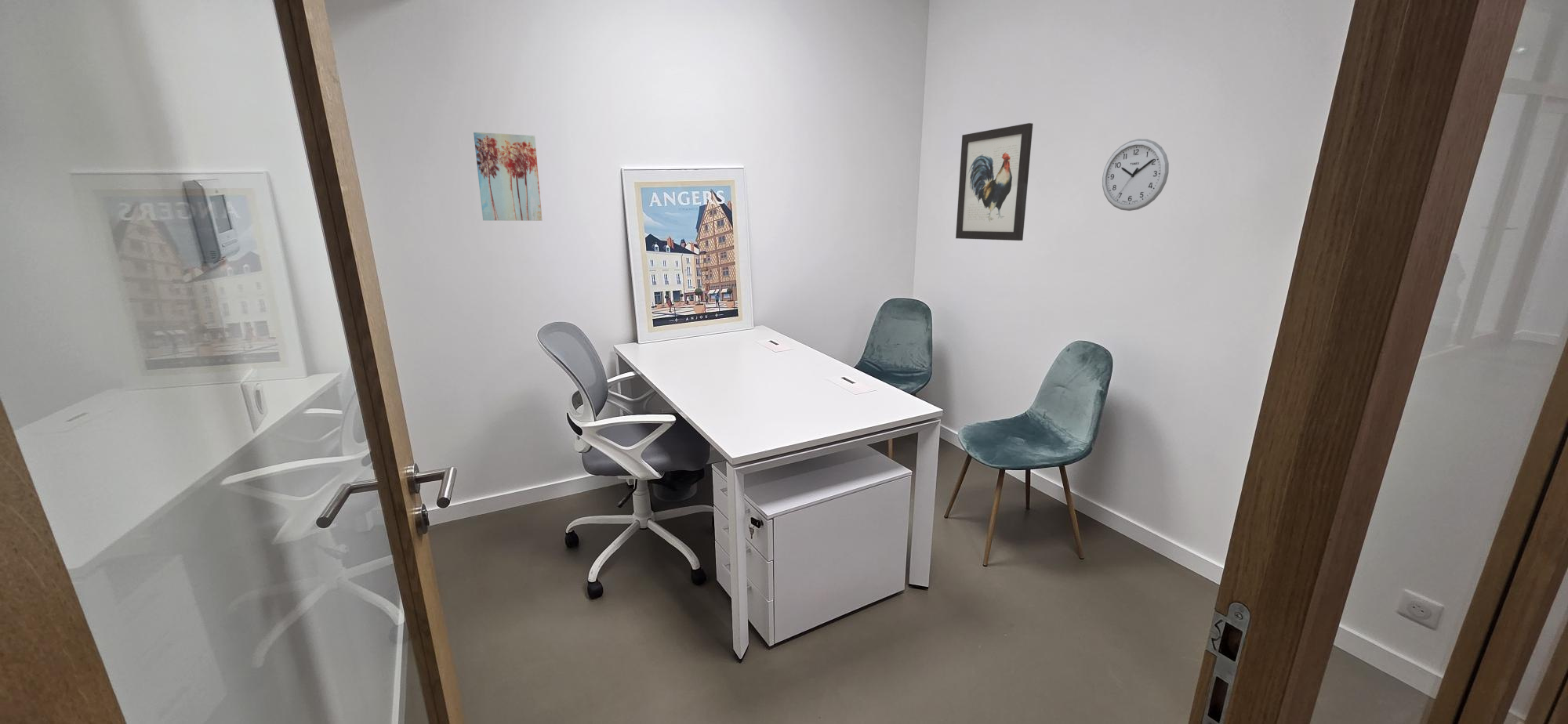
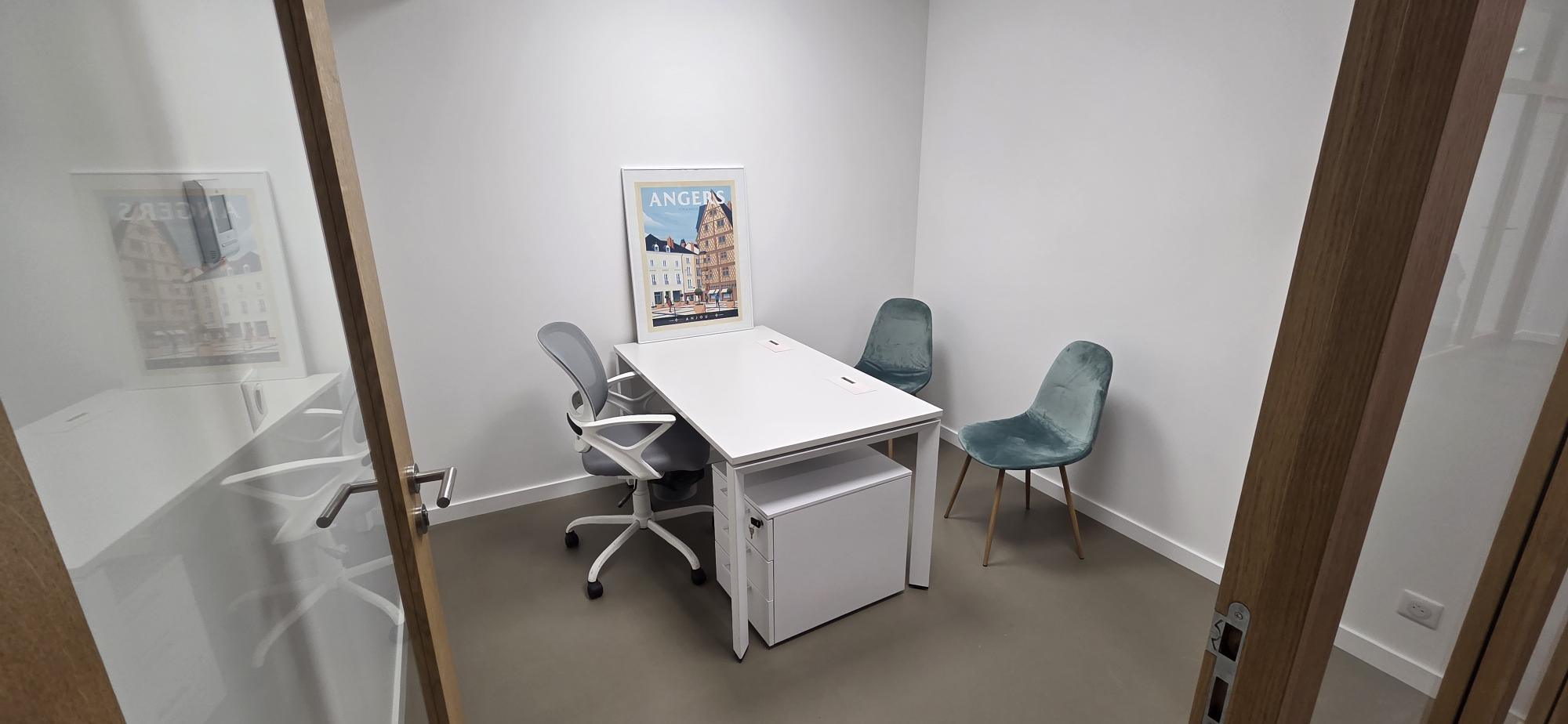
- wall art (991, 185)
- wall art (509, 178)
- wall clock (1133, 175)
